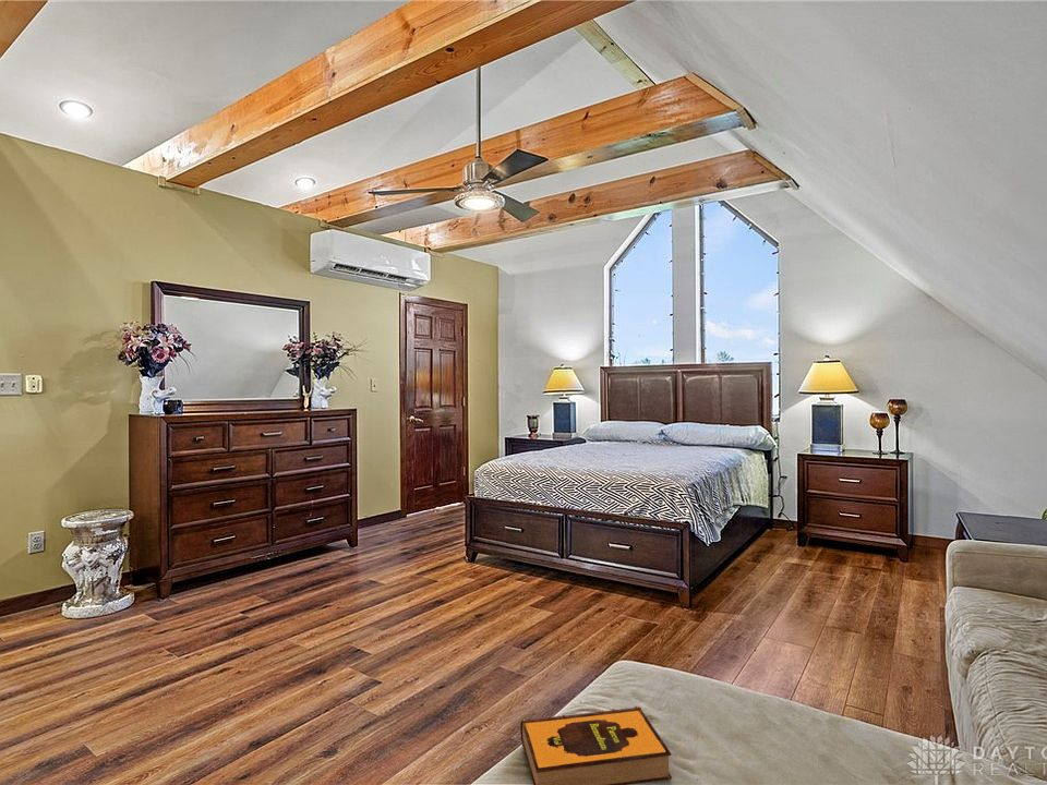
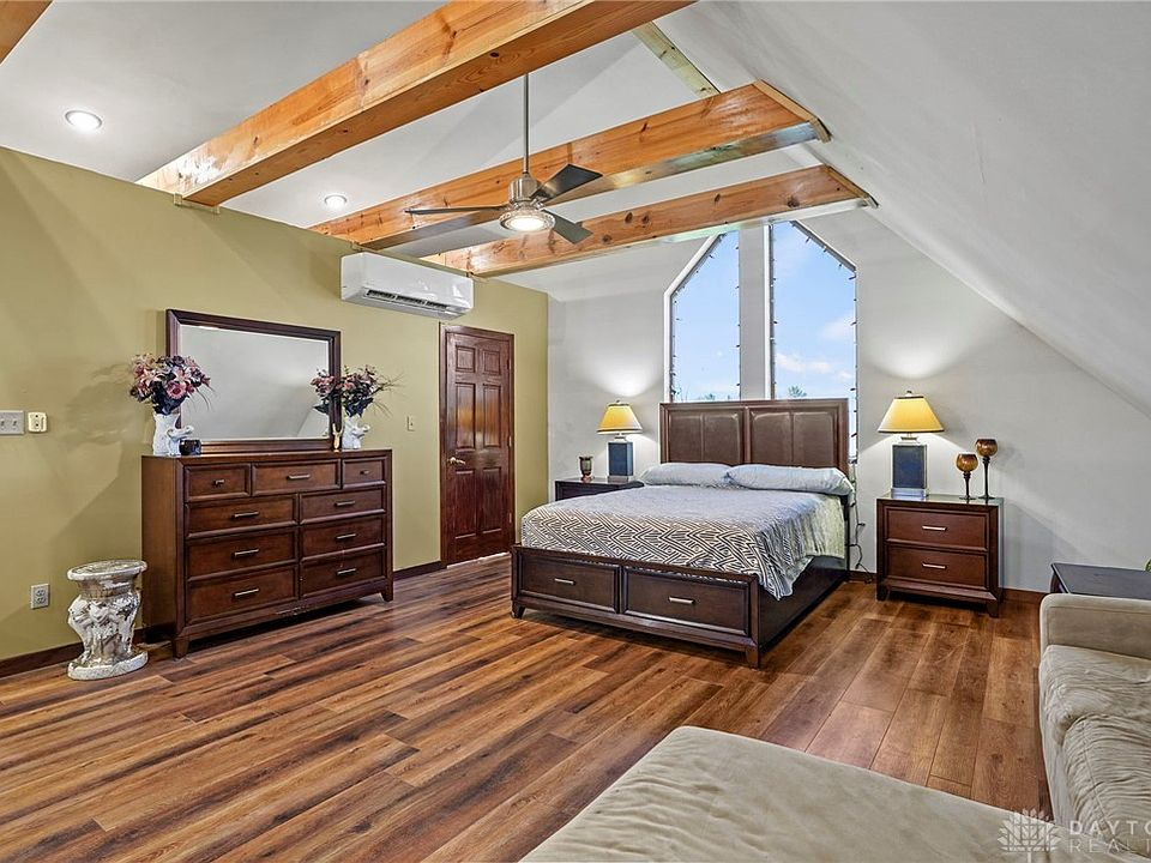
- hardback book (591, 745)
